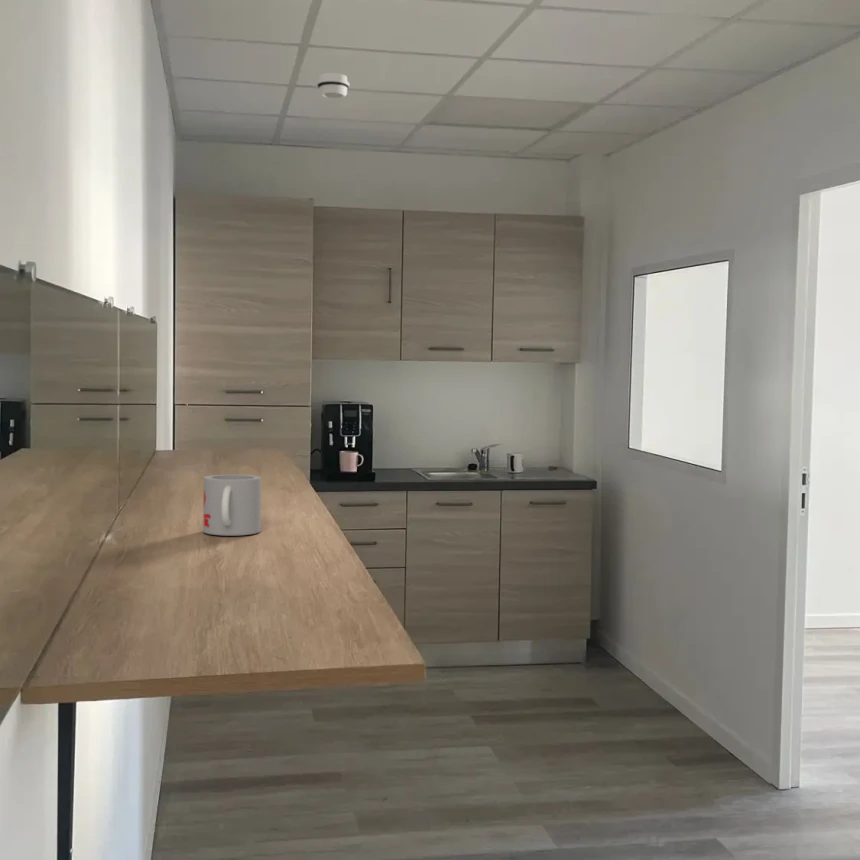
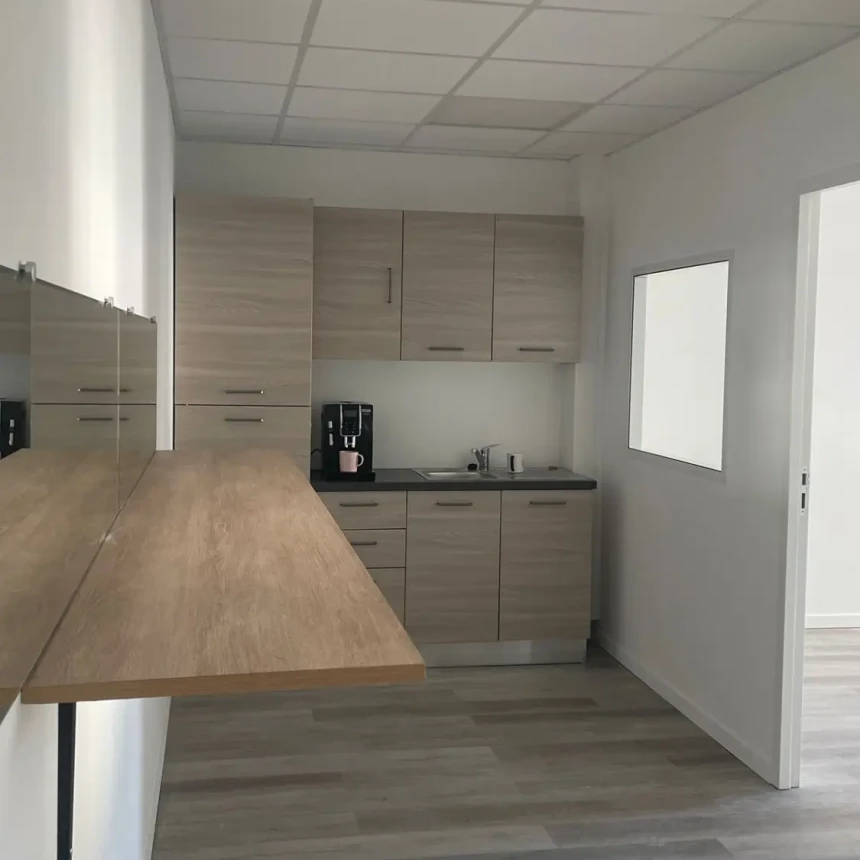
- smoke detector (333, 86)
- mug (230, 505)
